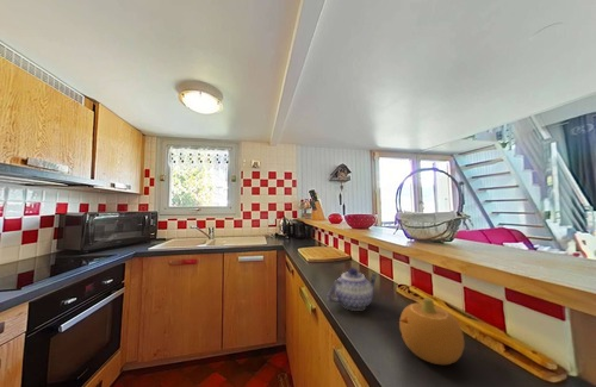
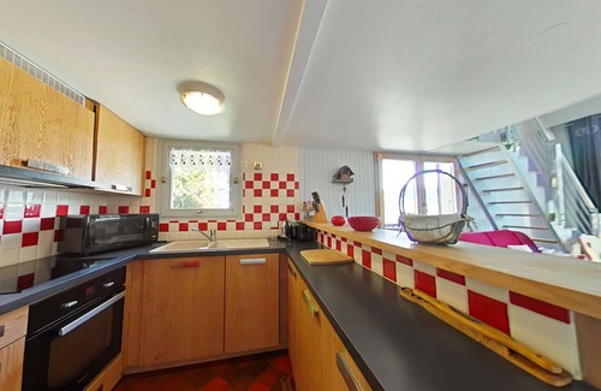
- teapot (354, 286)
- fruit (429, 324)
